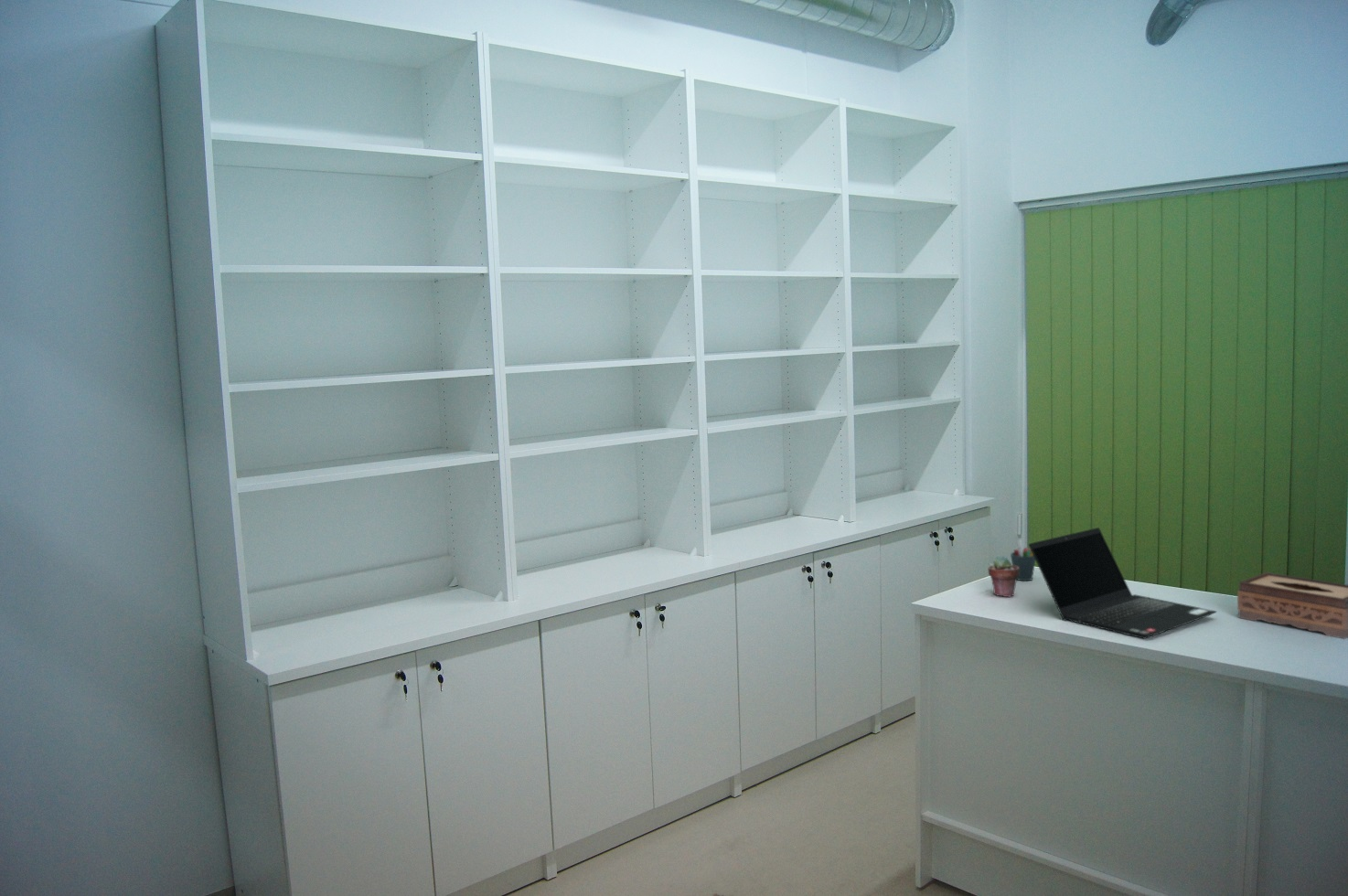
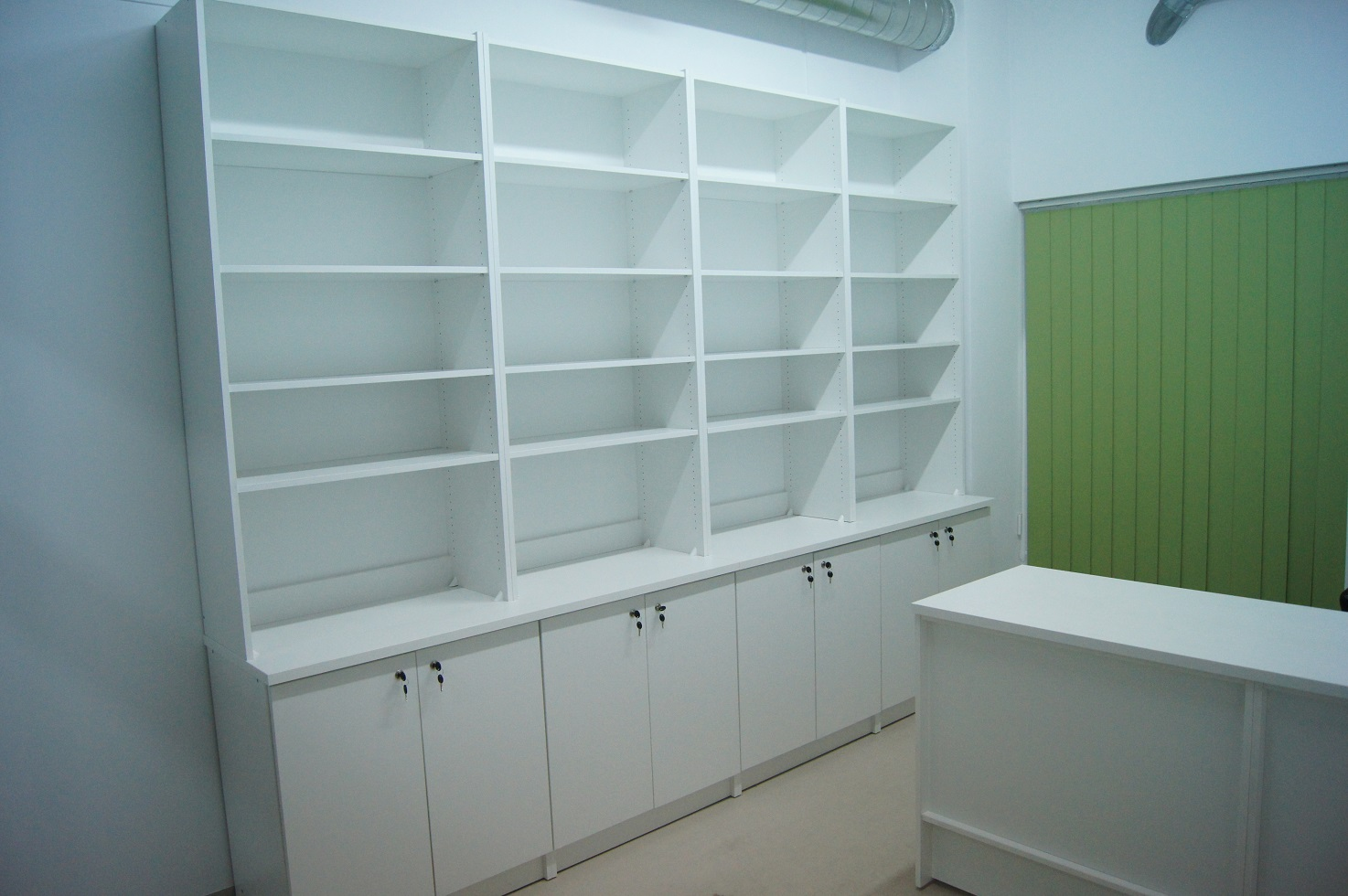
- laptop computer (1120, 579)
- tissue box (1303, 603)
- pen holder (1023, 560)
- potted succulent (1003, 575)
